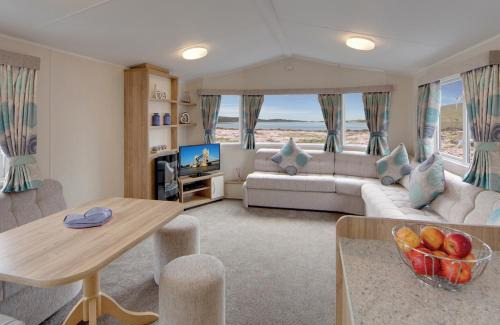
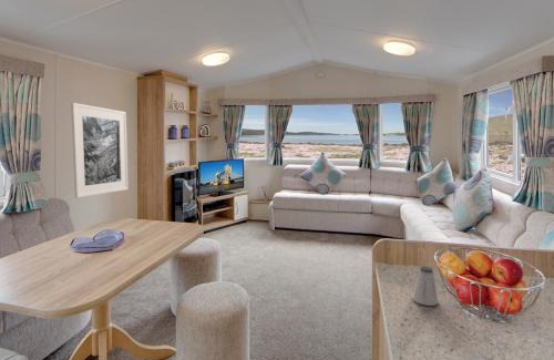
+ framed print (102, 151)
+ saltshaker (425, 284)
